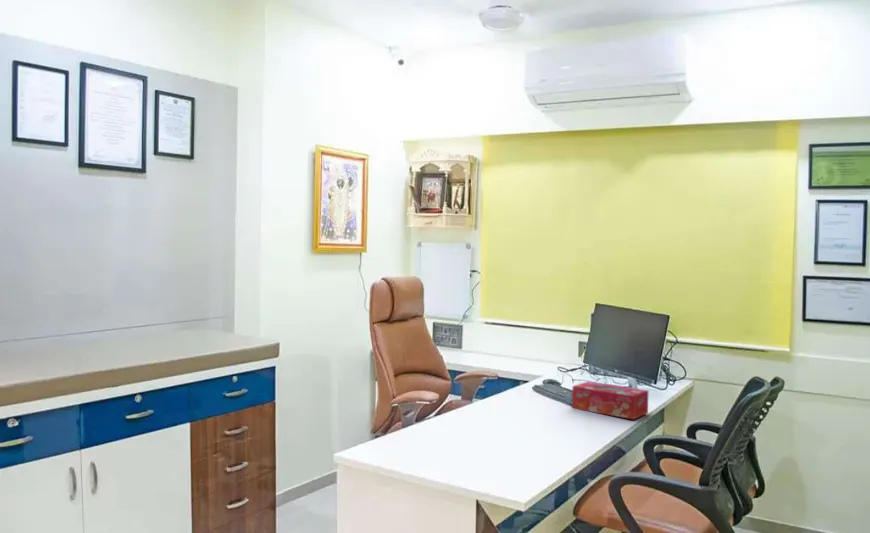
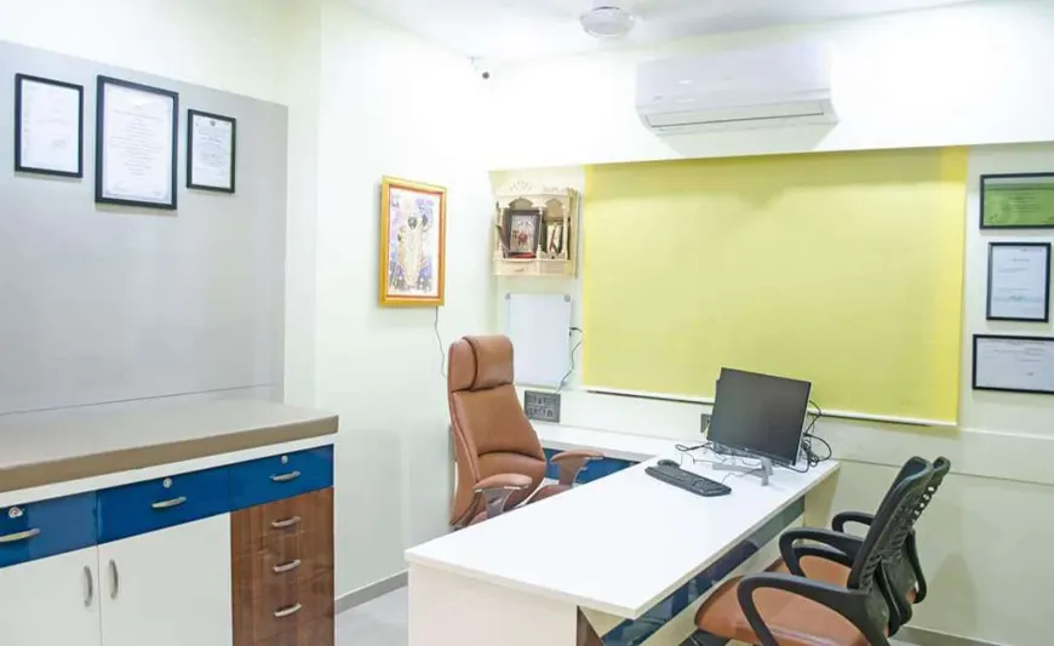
- tissue box (609, 399)
